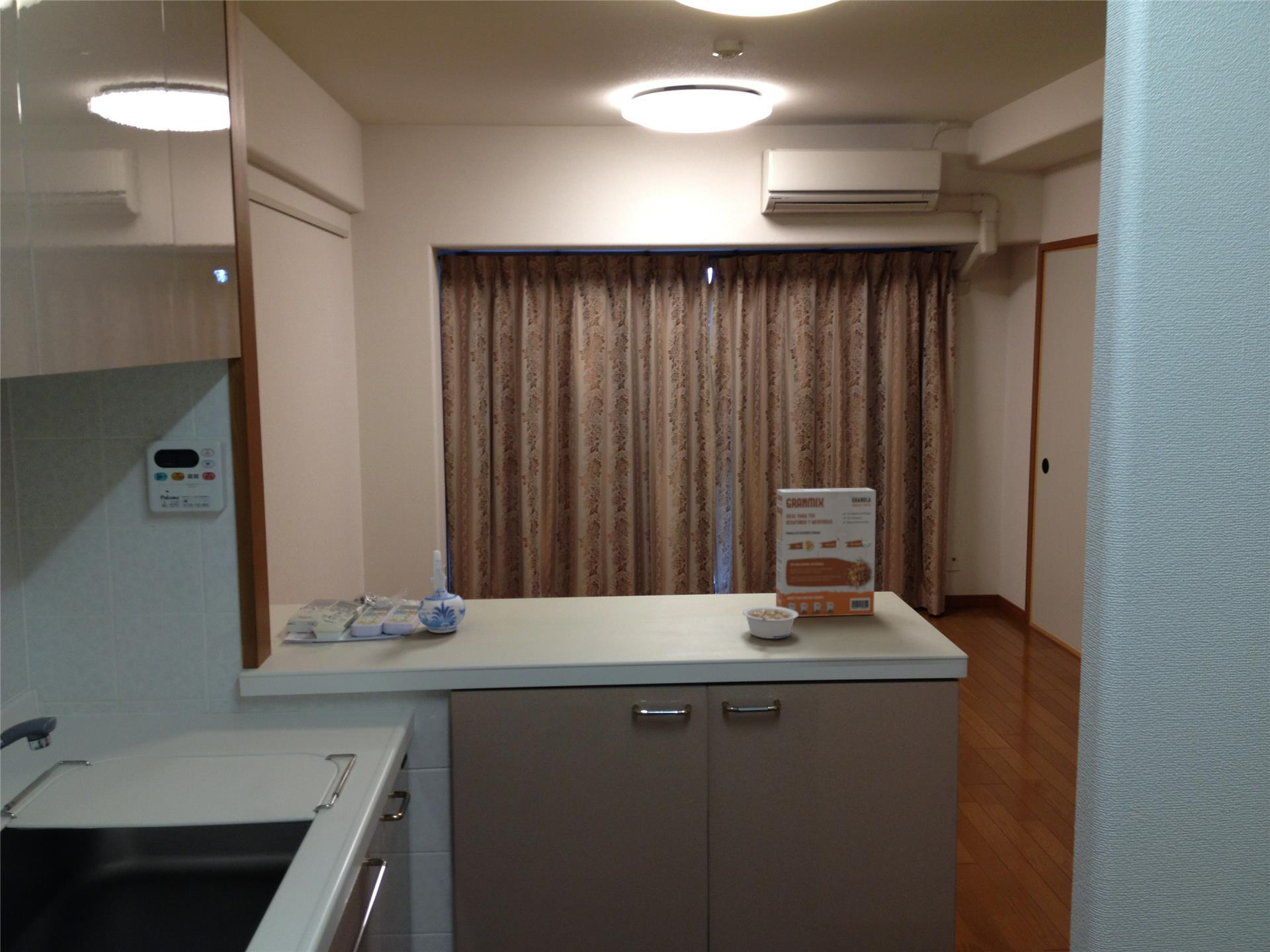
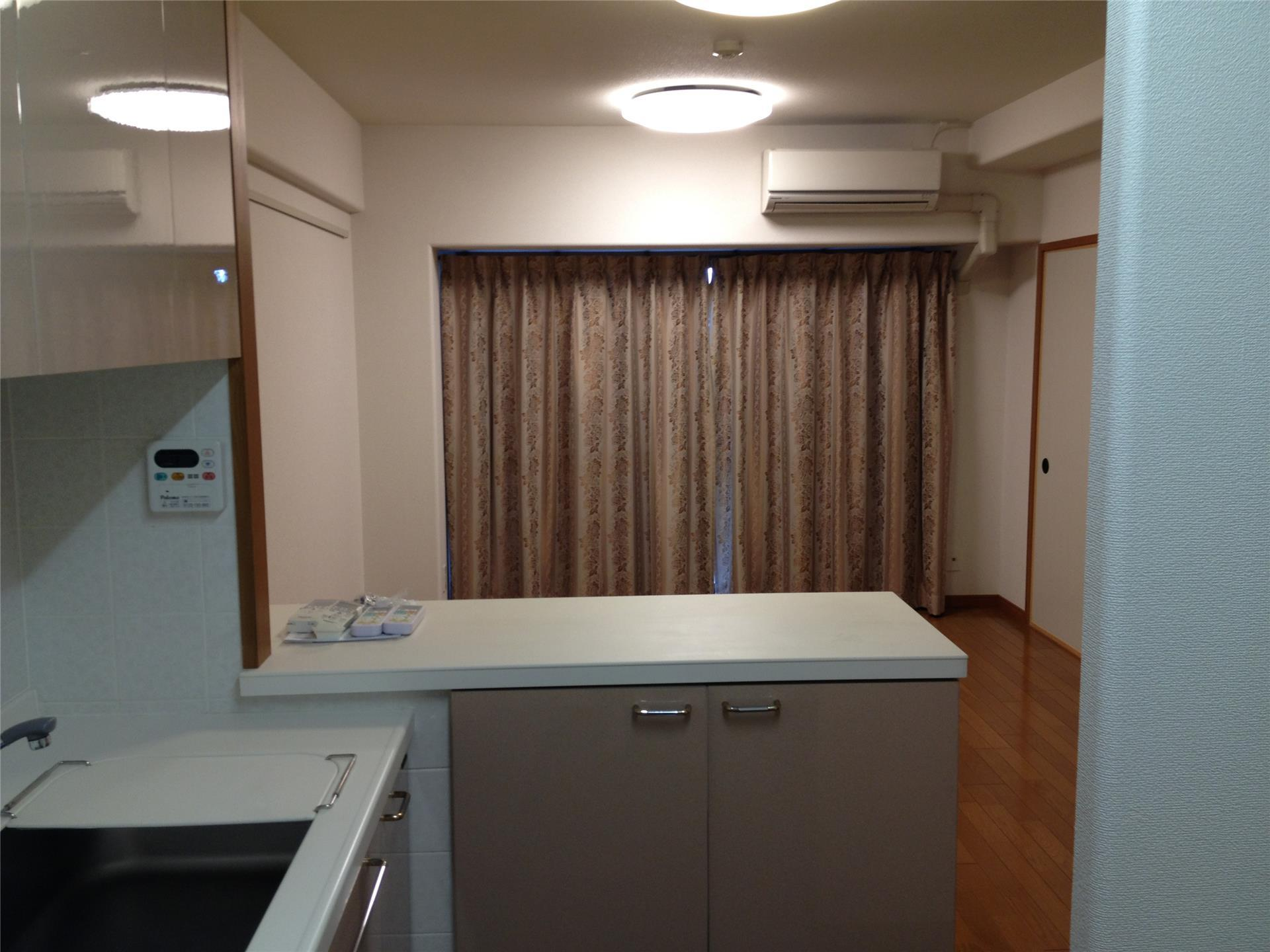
- ceramic pitcher (441, 591)
- cereal box (825, 551)
- legume (771, 621)
